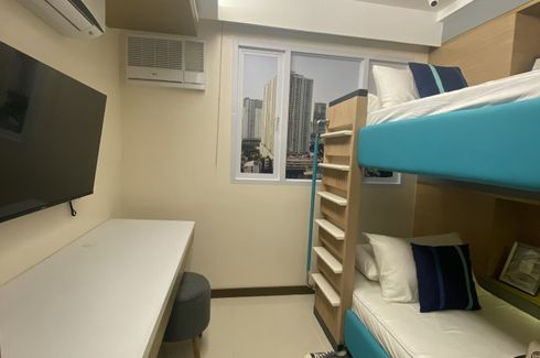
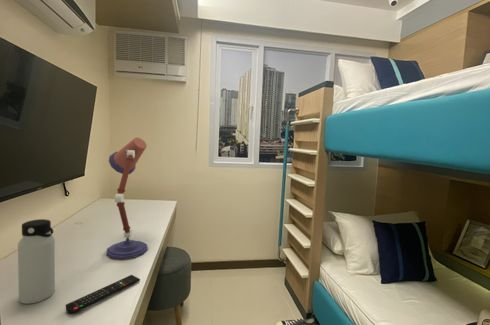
+ water bottle (37, 259)
+ remote control (105, 292)
+ desk lamp (123, 192)
